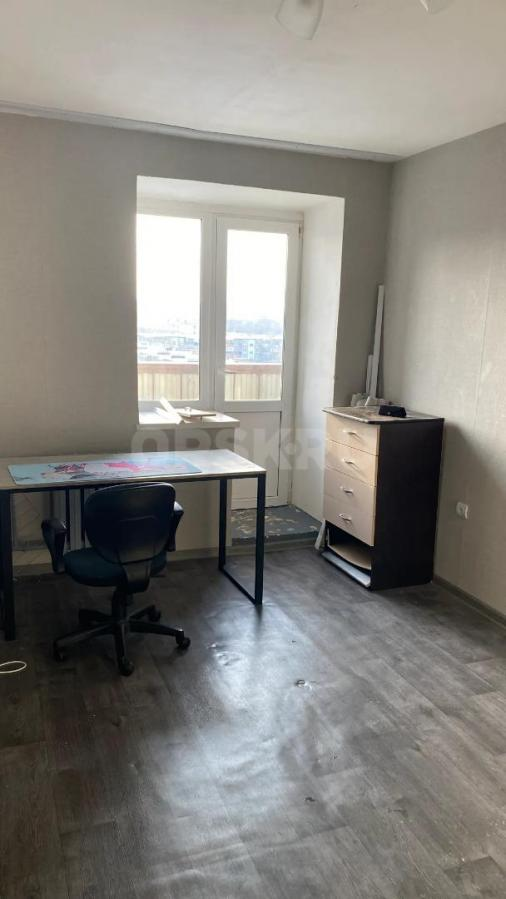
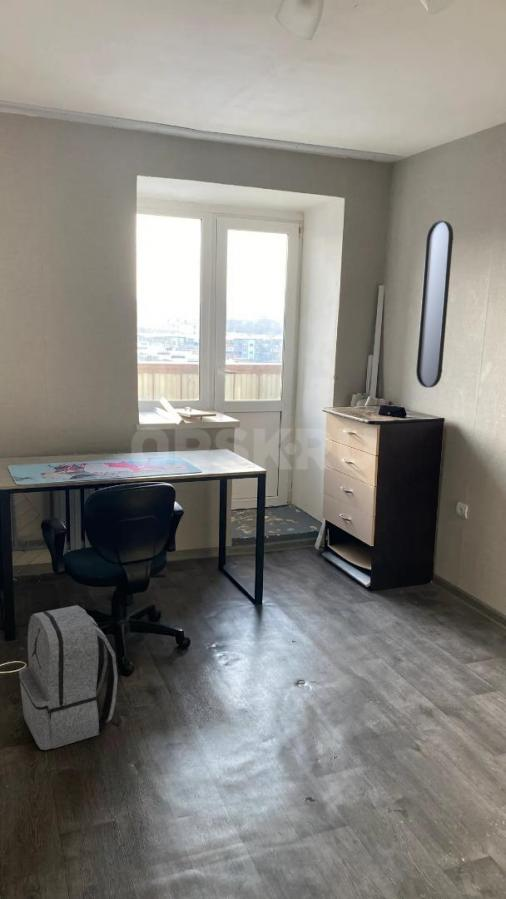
+ backpack (69, 668)
+ home mirror (434, 306)
